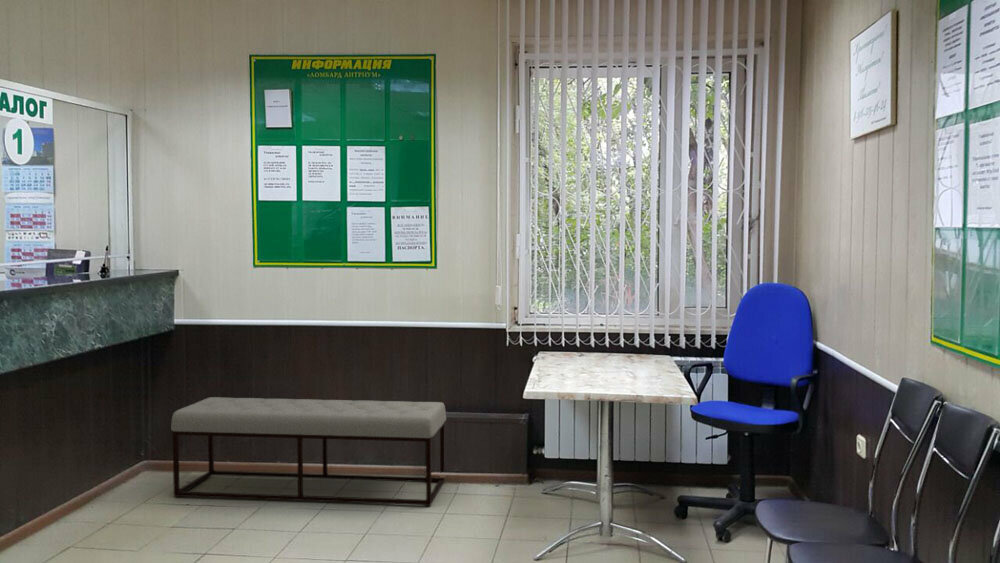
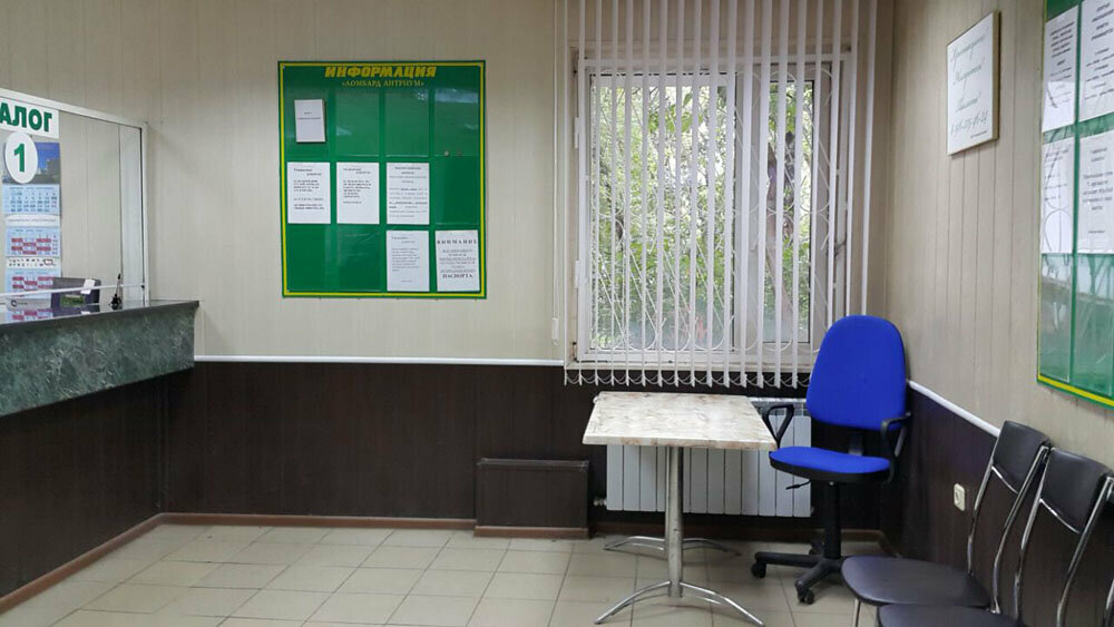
- bench (312, 438)
